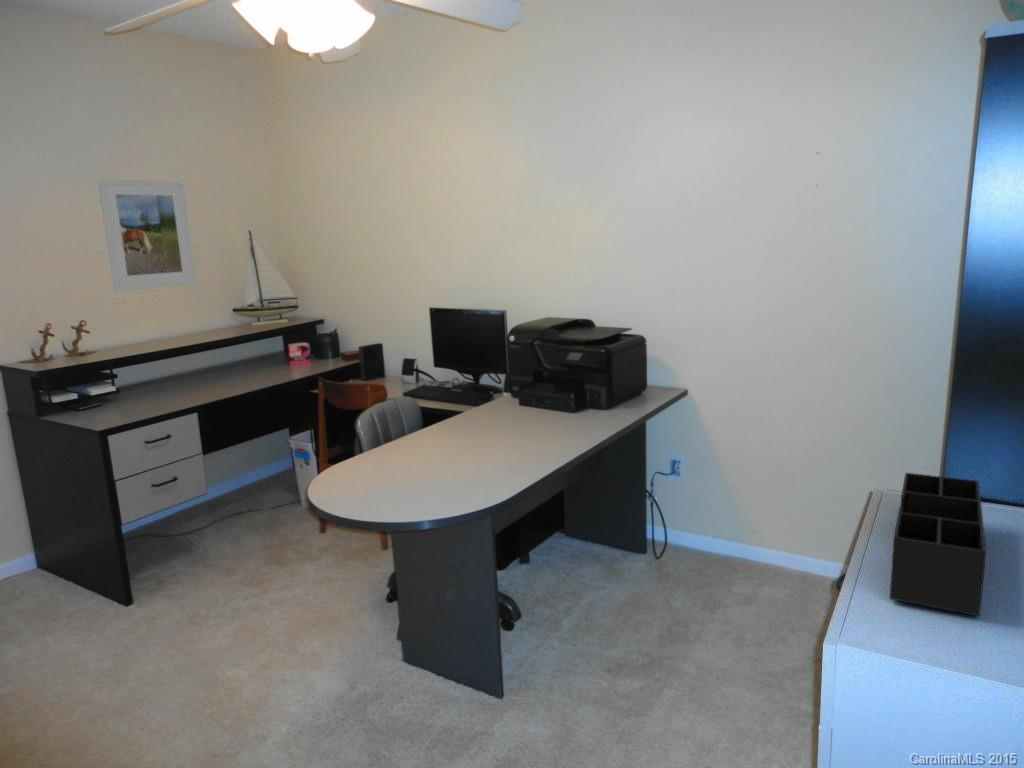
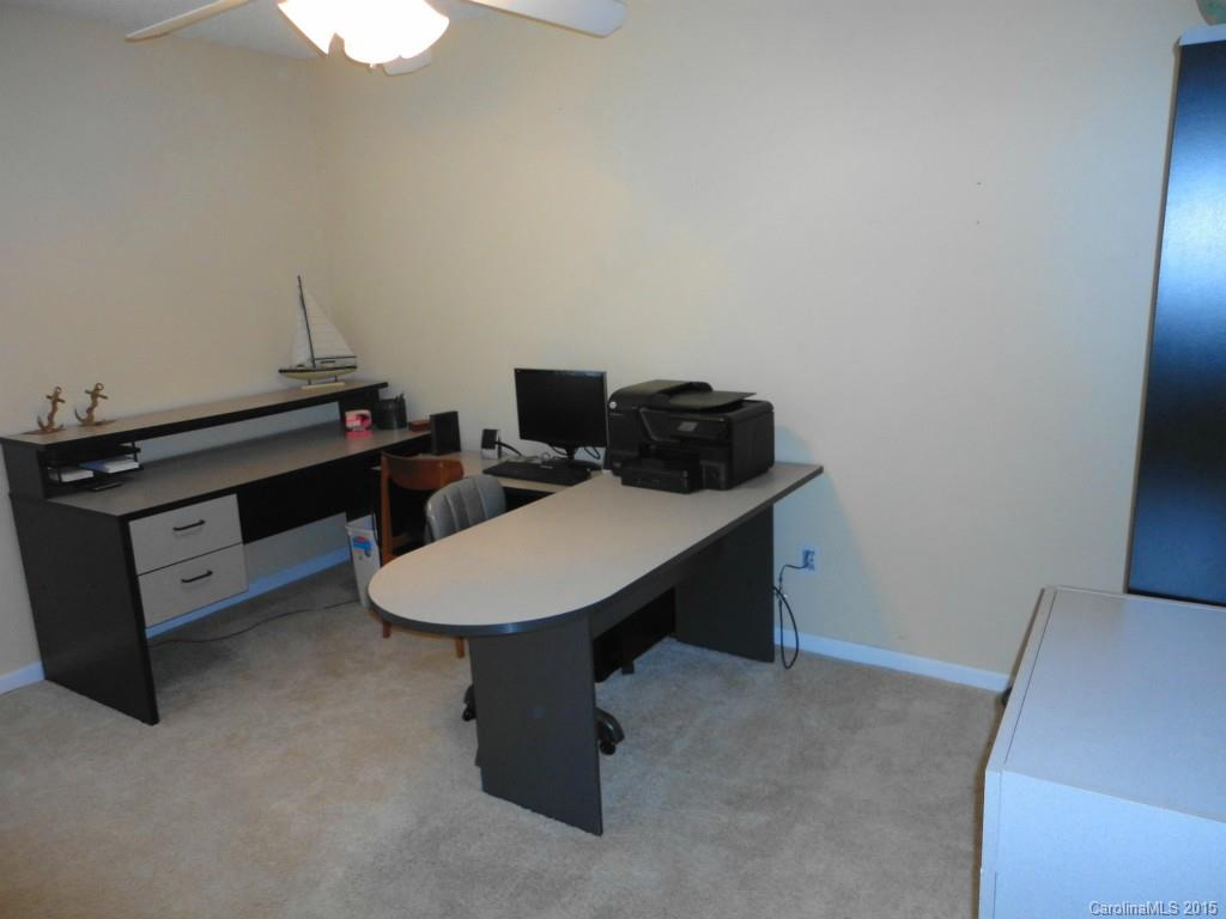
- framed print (149, 234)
- desk organizer (937, 535)
